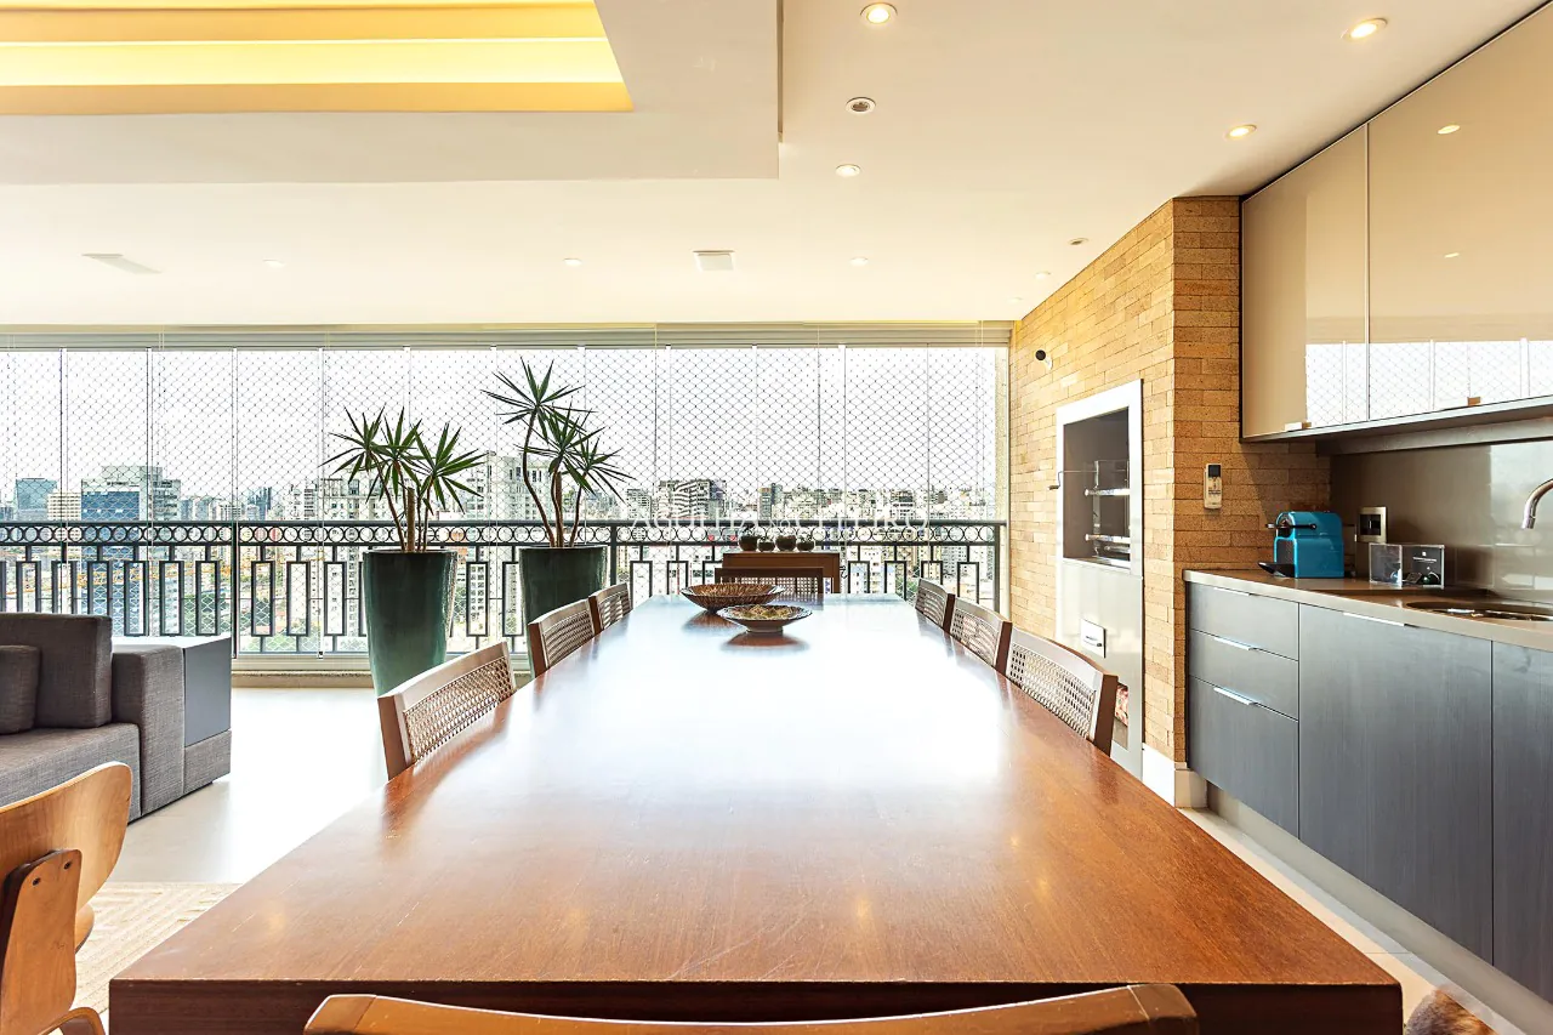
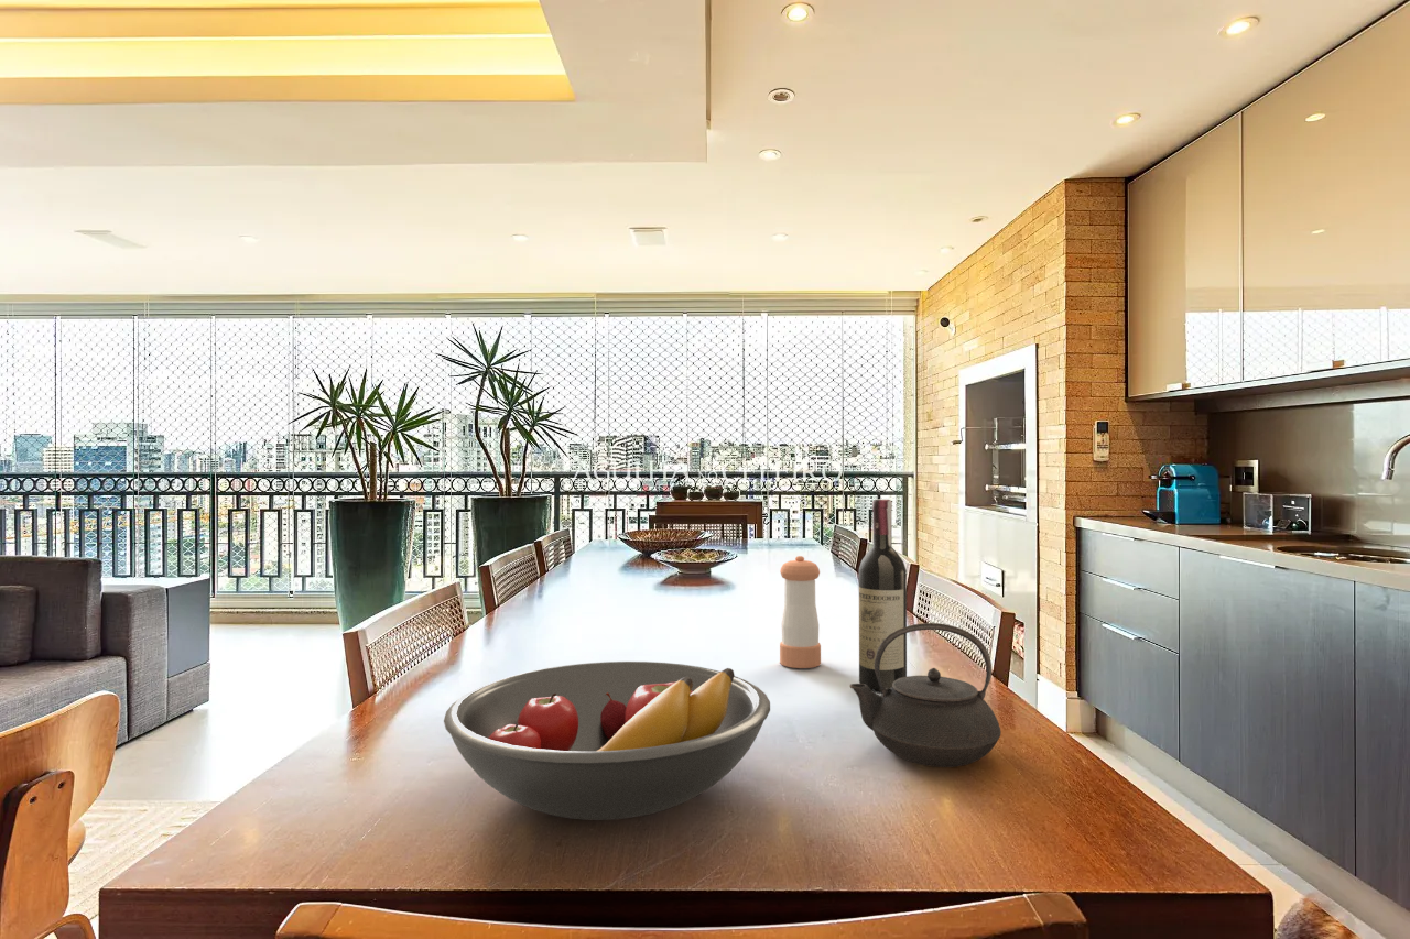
+ teapot (923, 687)
+ fruit bowl (611, 732)
+ wine bottle (882, 592)
+ pepper shaker (800, 609)
